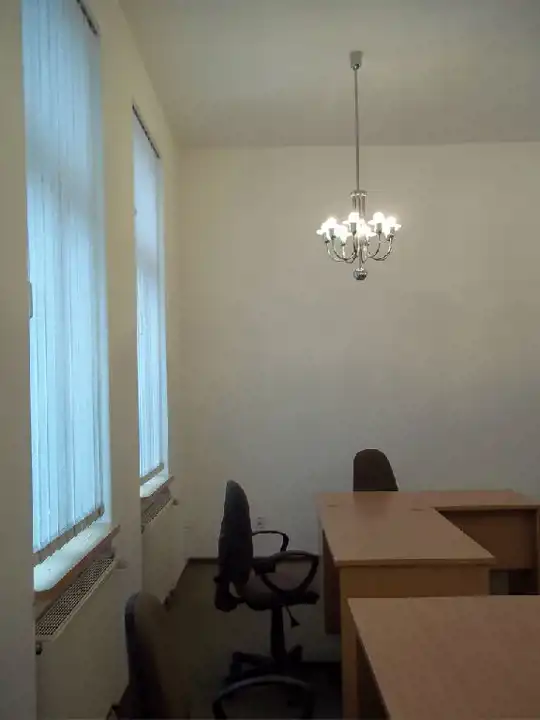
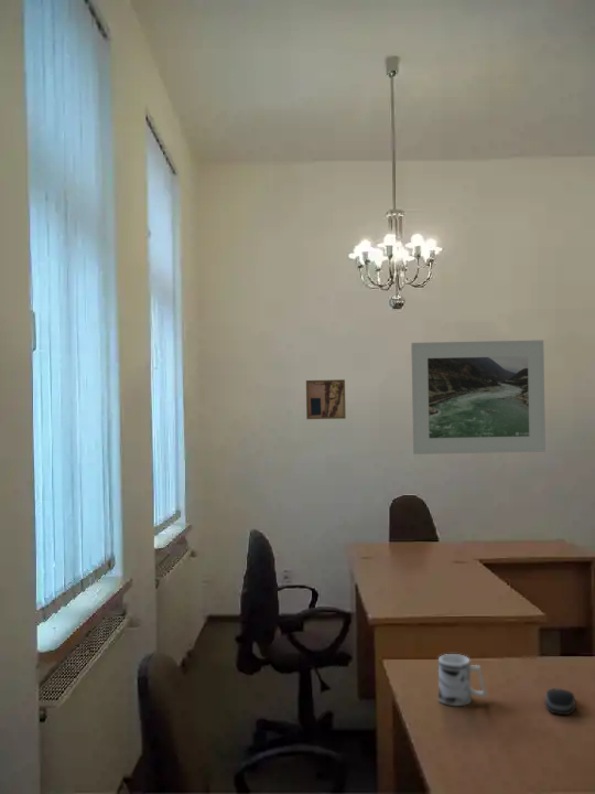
+ wall art (325, 399)
+ mug (462, 679)
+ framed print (478, 397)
+ computer mouse (560, 697)
